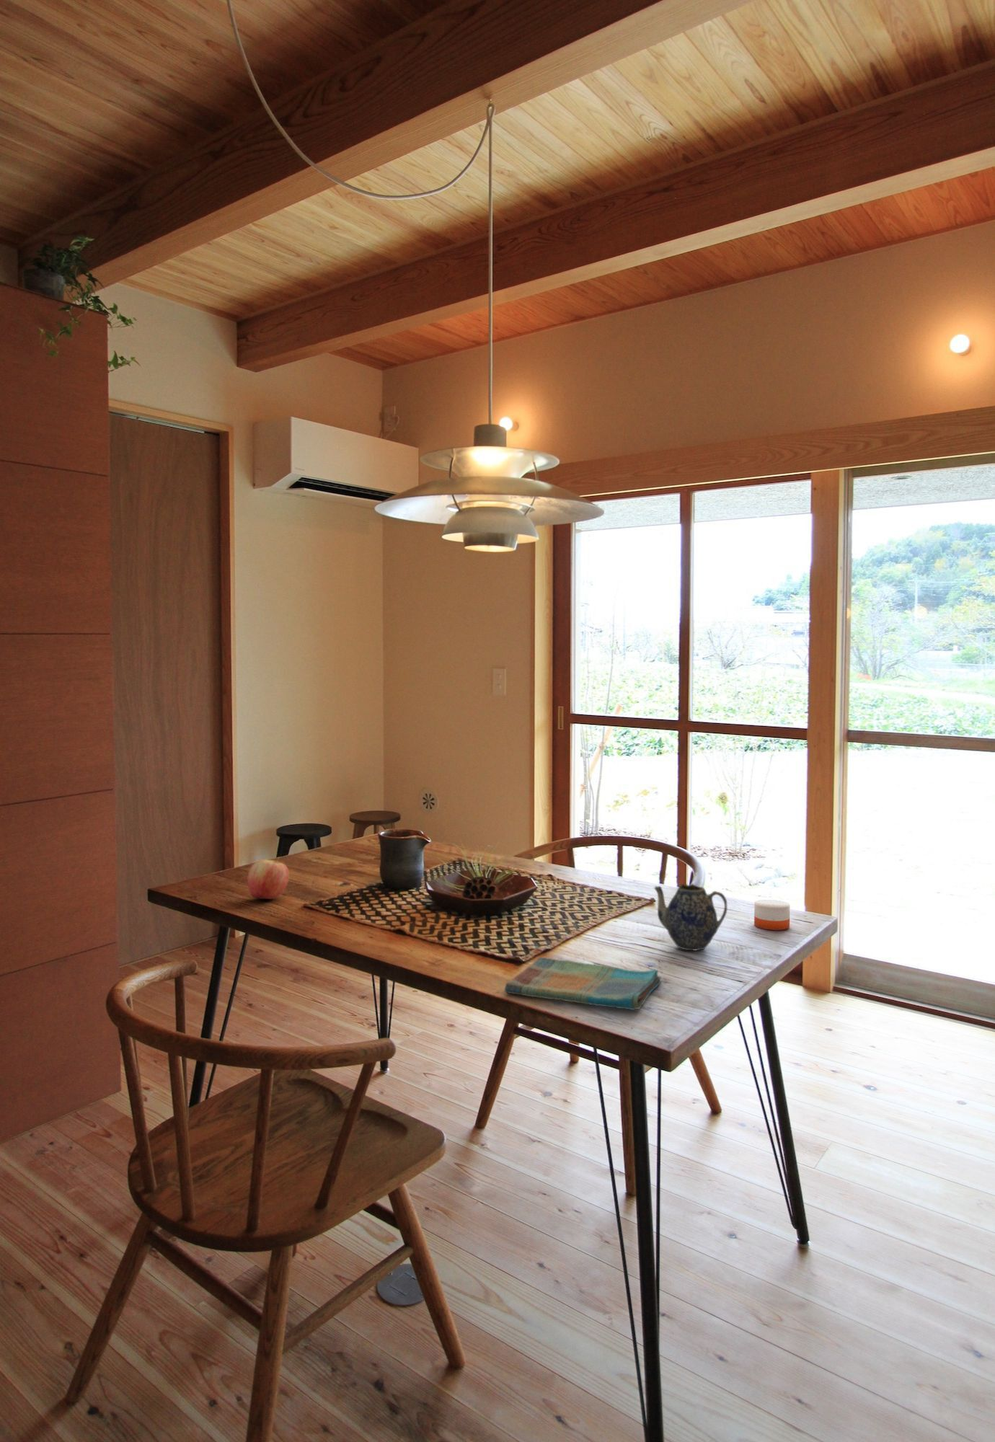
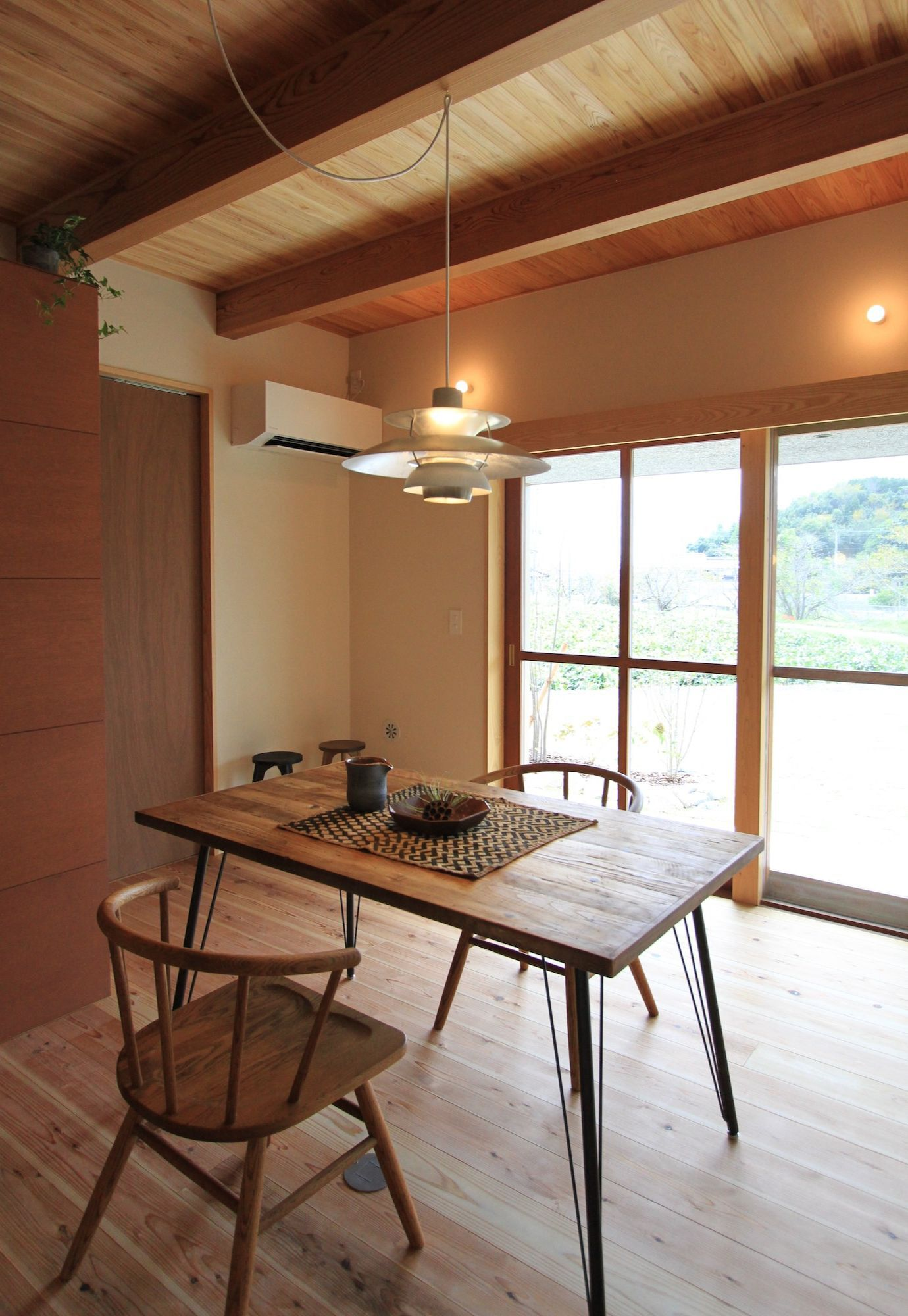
- apple (268, 878)
- candle (771, 902)
- teapot (688, 914)
- dish towel (584, 981)
